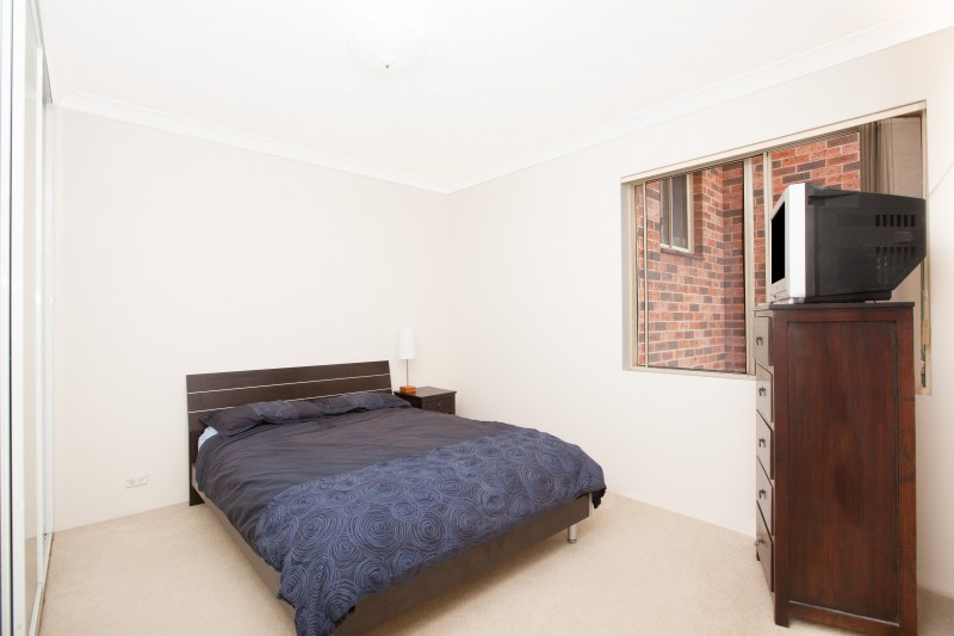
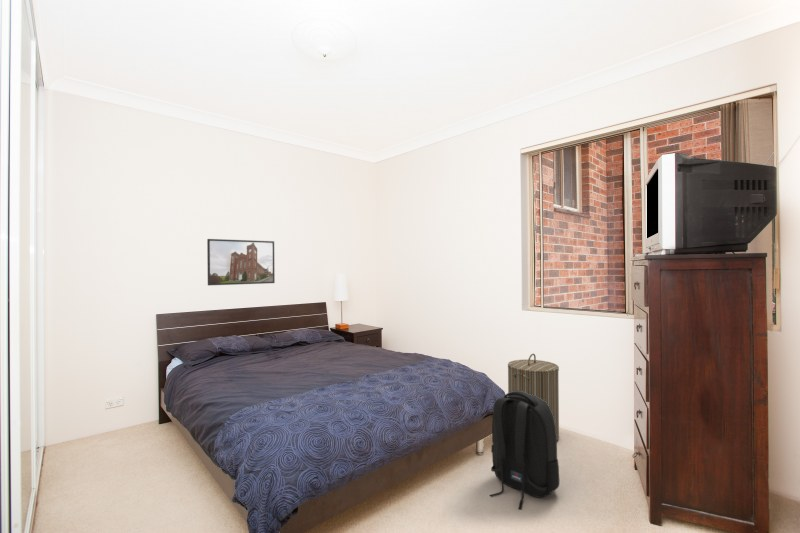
+ laundry hamper (533, 394)
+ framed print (242, 262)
+ backpack (521, 440)
